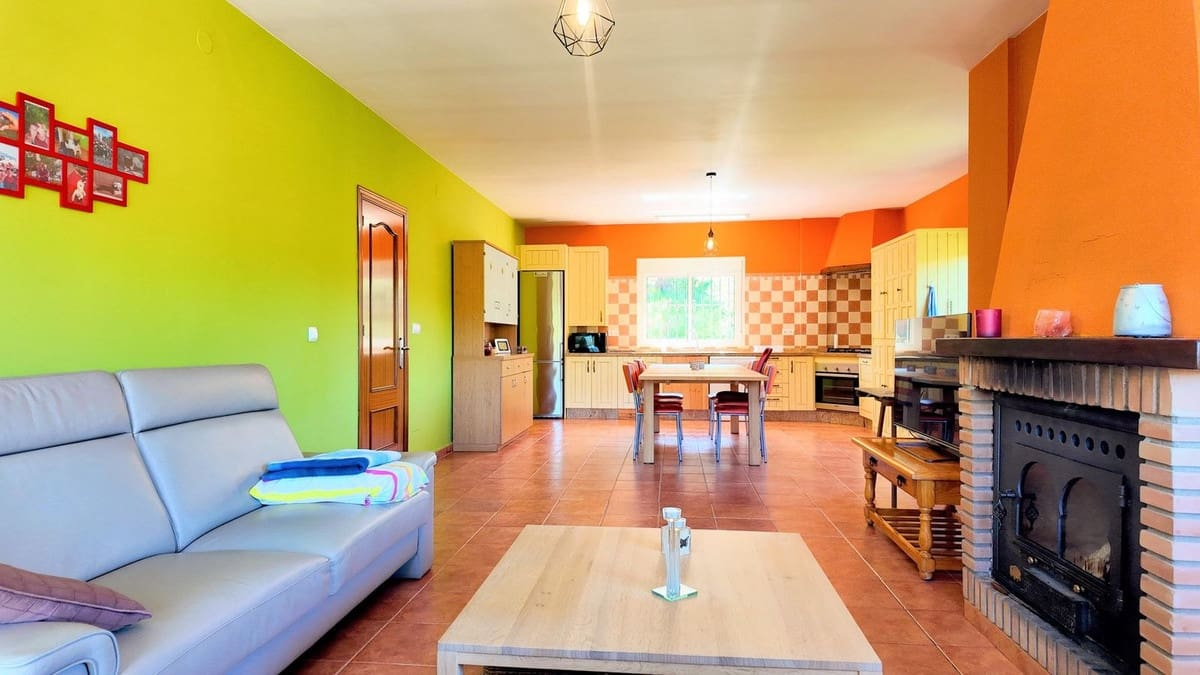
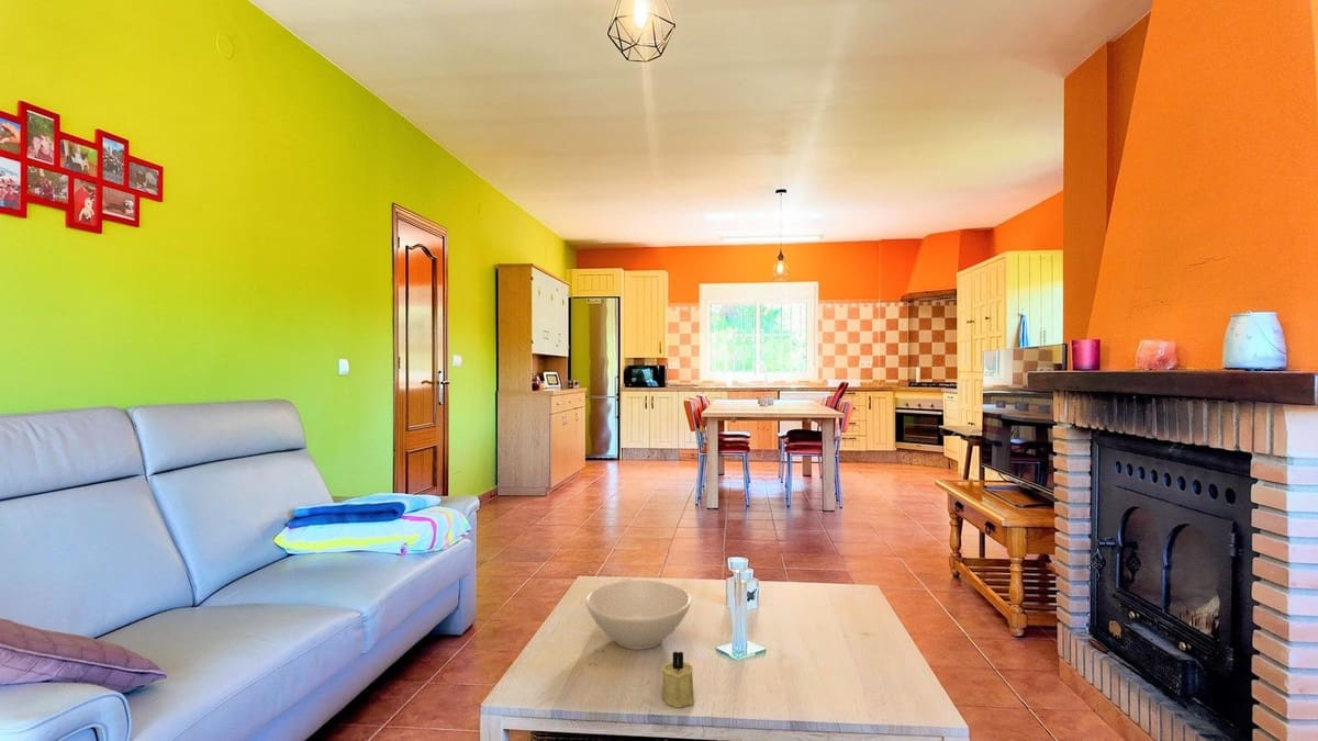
+ candle (679, 674)
+ bowl (638, 618)
